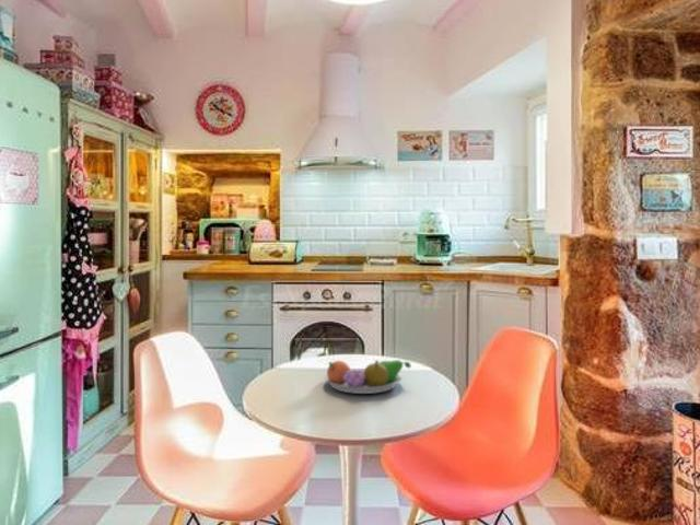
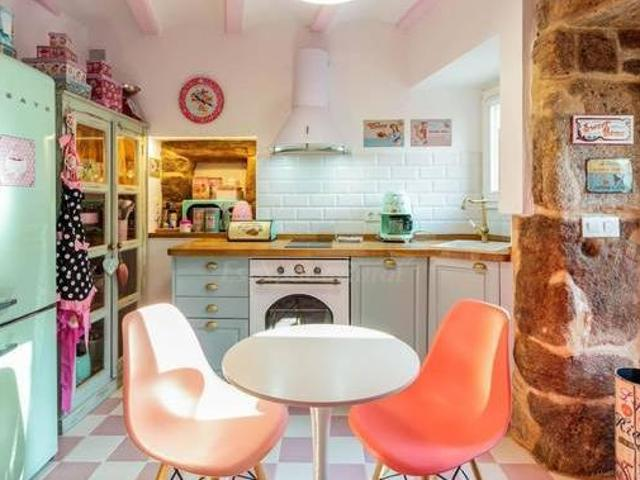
- fruit bowl (365, 370)
